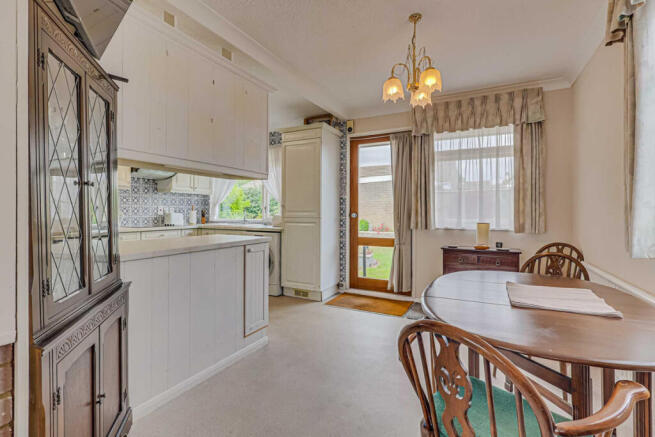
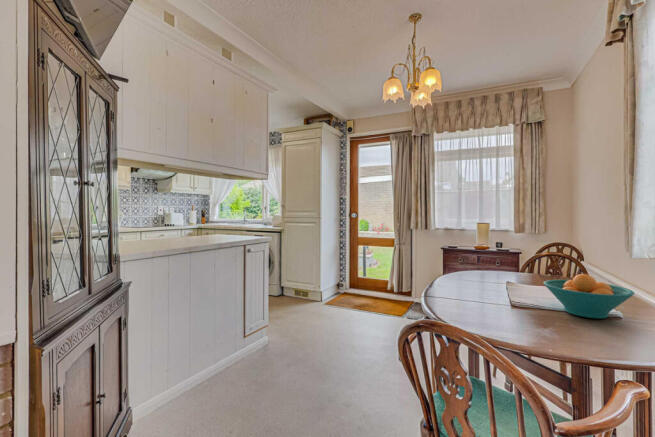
+ fruit bowl (585, 293)
